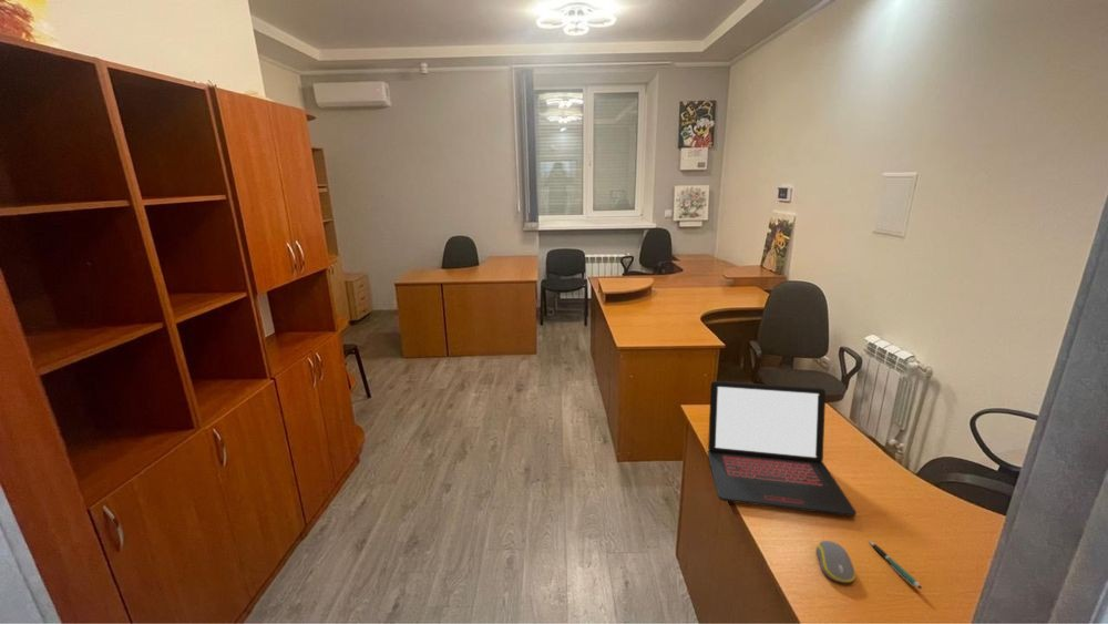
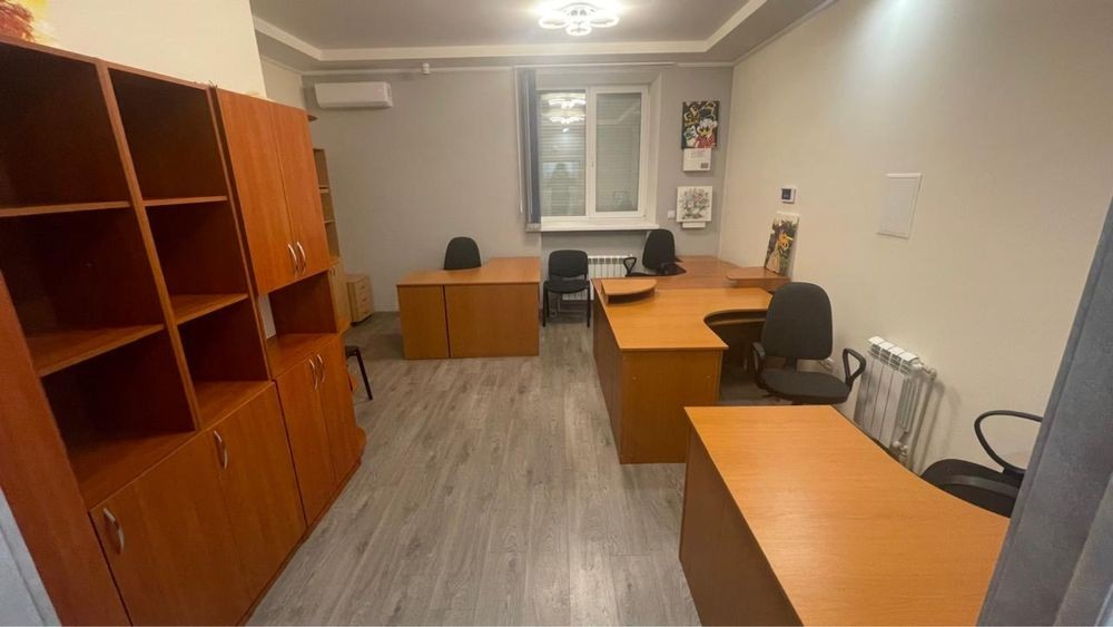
- computer mouse (834, 559)
- pen (893, 563)
- laptop (774, 441)
